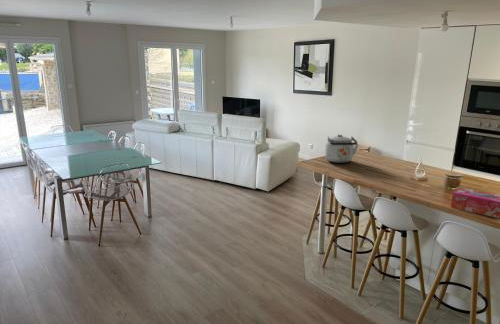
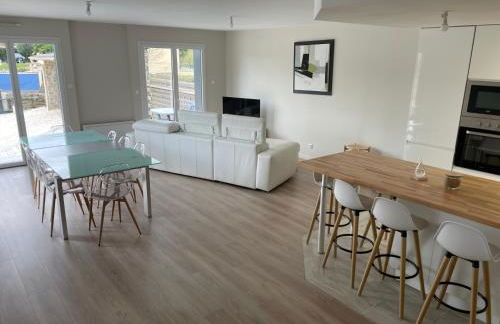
- kettle (342, 148)
- tissue box (480, 202)
